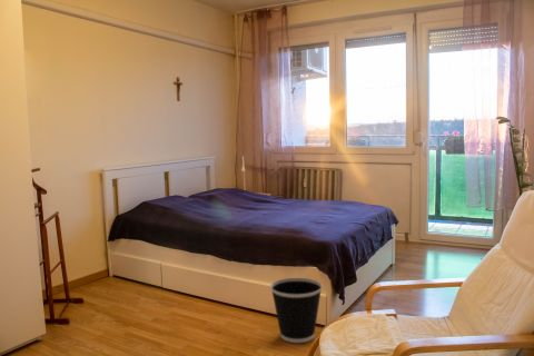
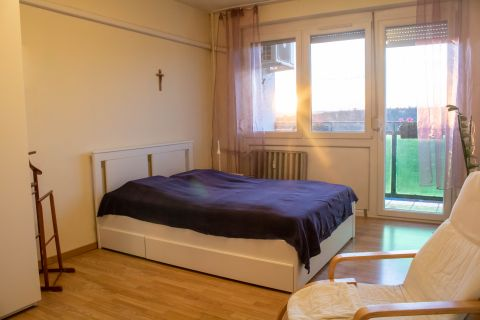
- wastebasket (296, 310)
